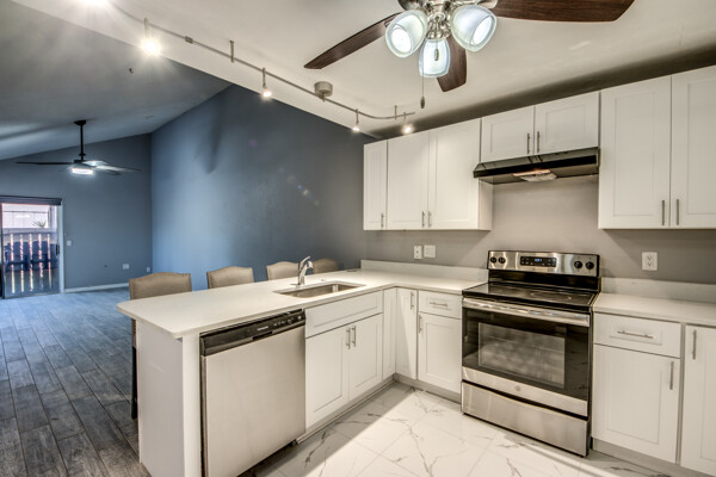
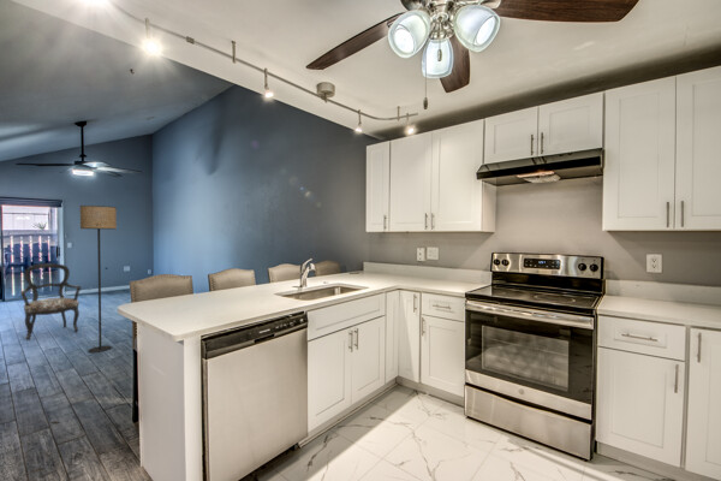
+ floor lamp (99, 278)
+ armchair (50, 298)
